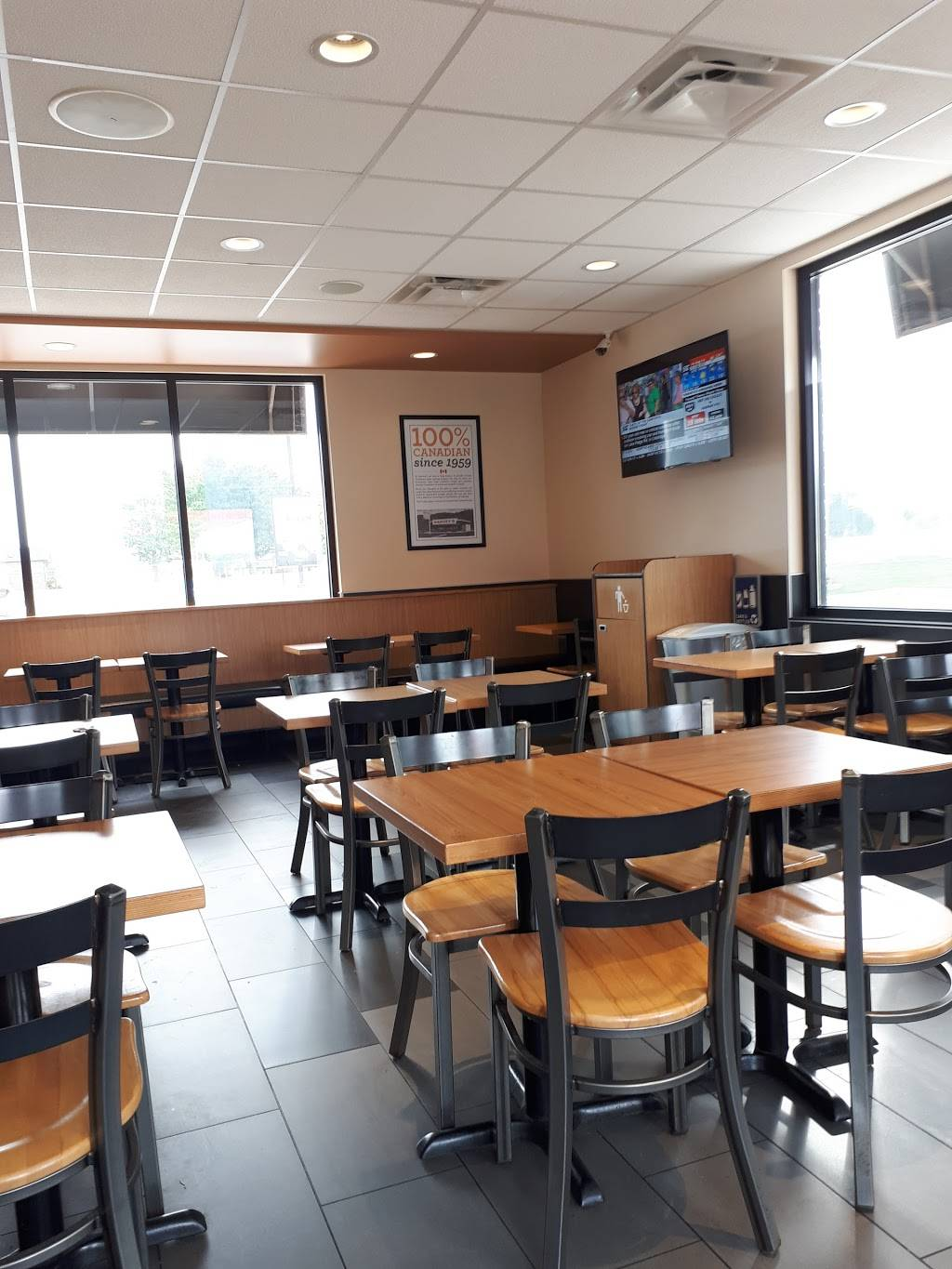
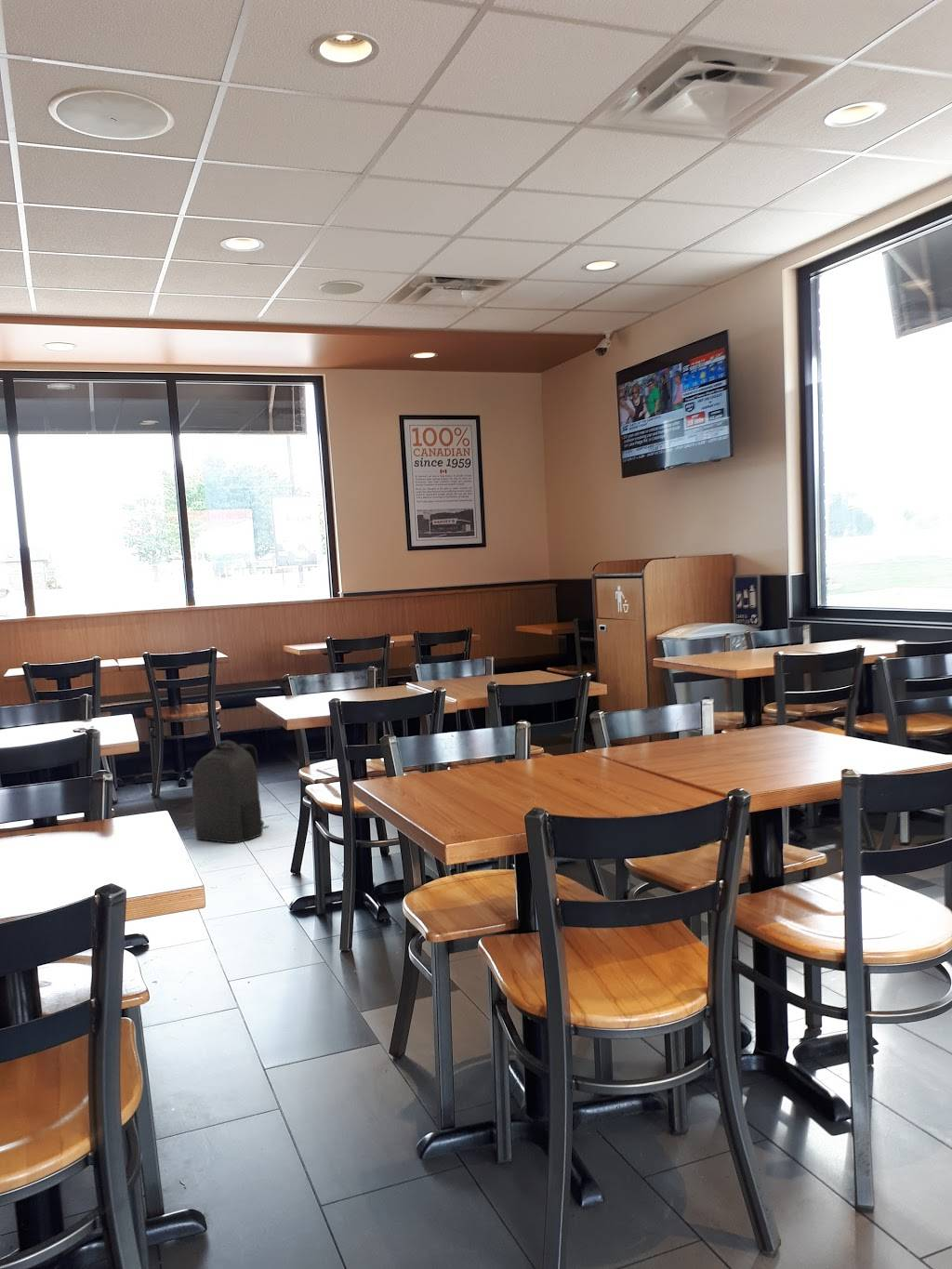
+ backpack (231, 787)
